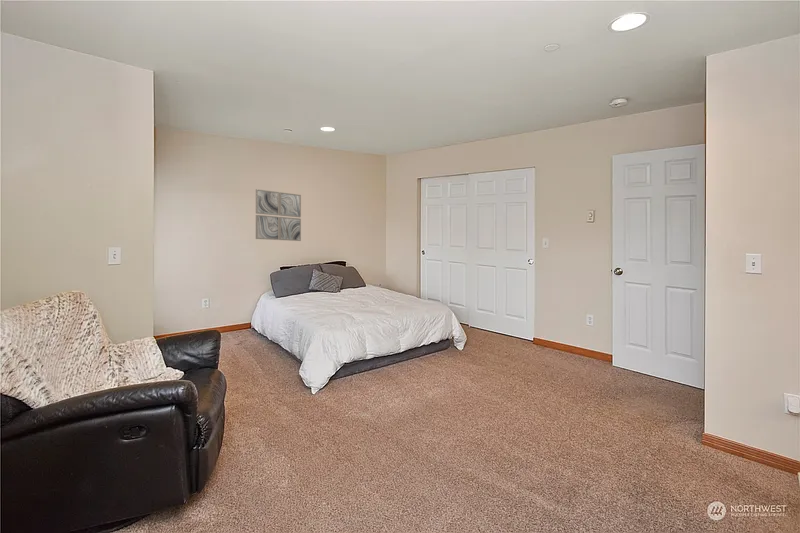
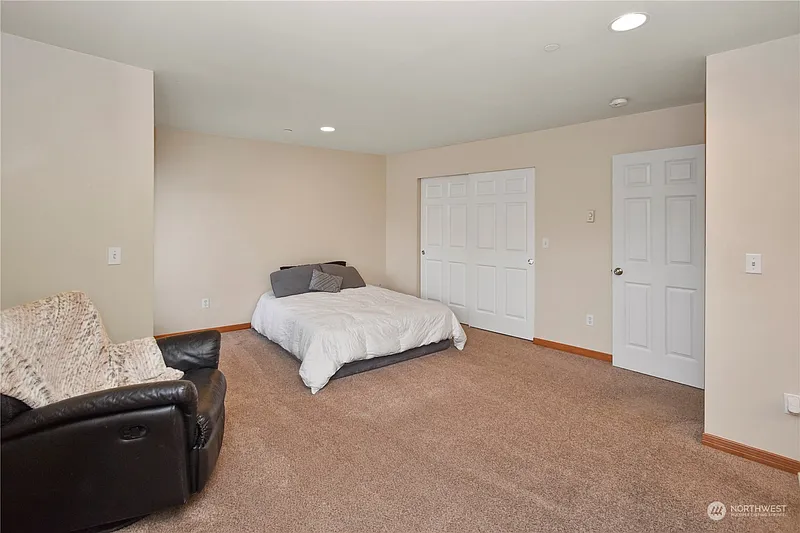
- wall art (279, 215)
